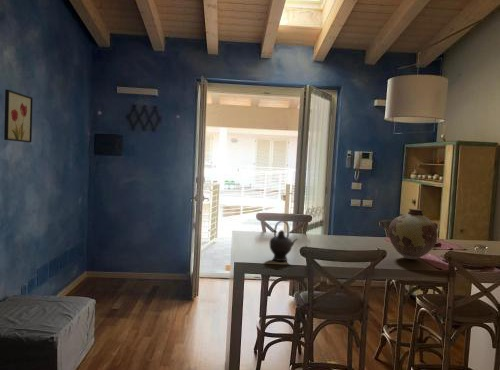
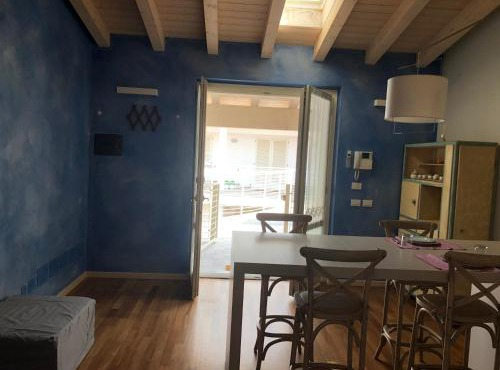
- teapot (283, 240)
- wall art (18, 117)
- vase (412, 234)
